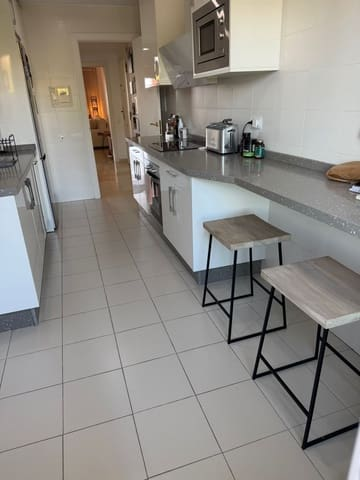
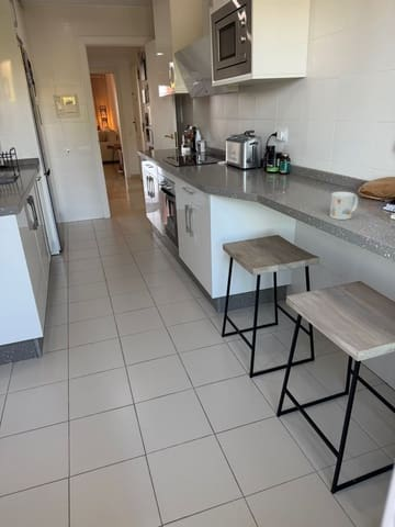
+ mug (345, 204)
